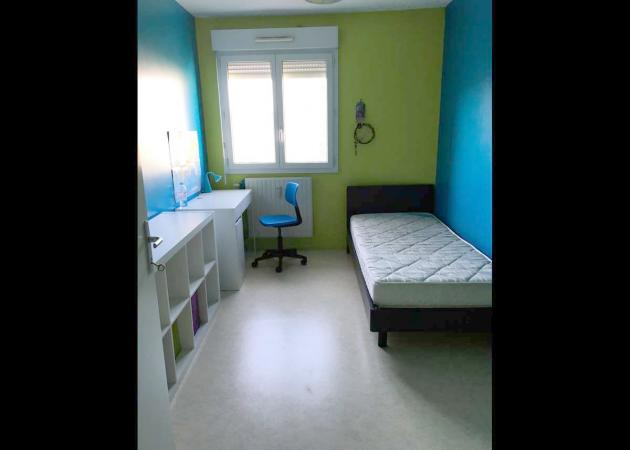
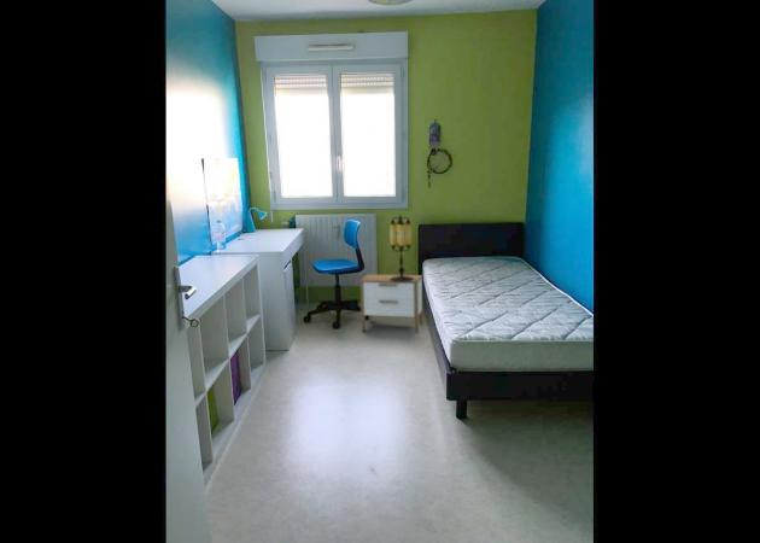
+ table lamp (401, 246)
+ nightstand (392, 303)
